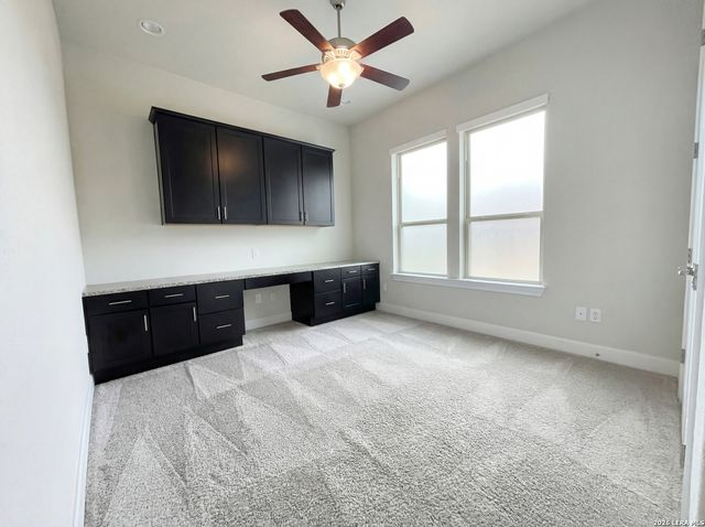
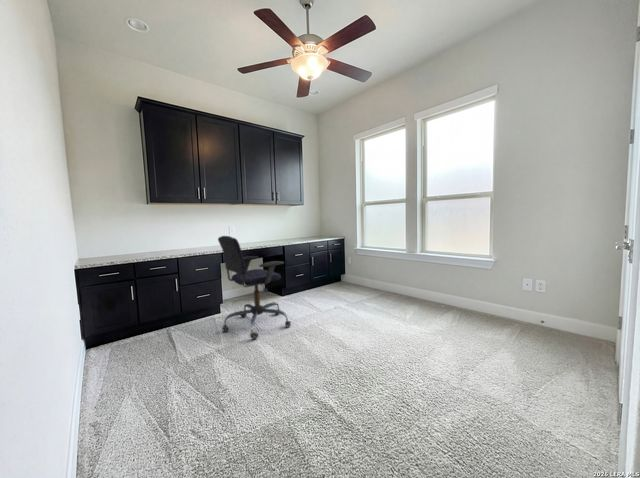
+ office chair (255, 280)
